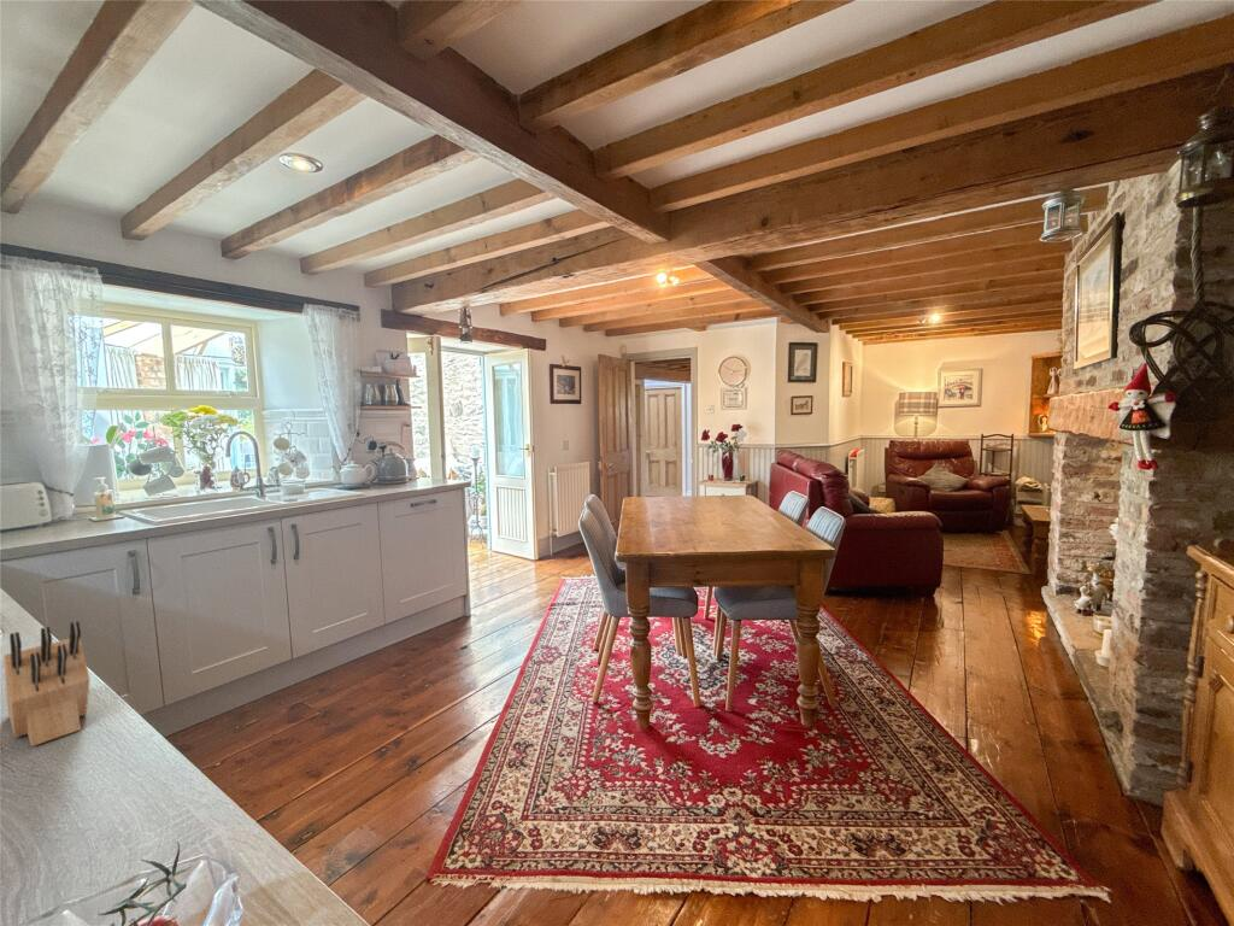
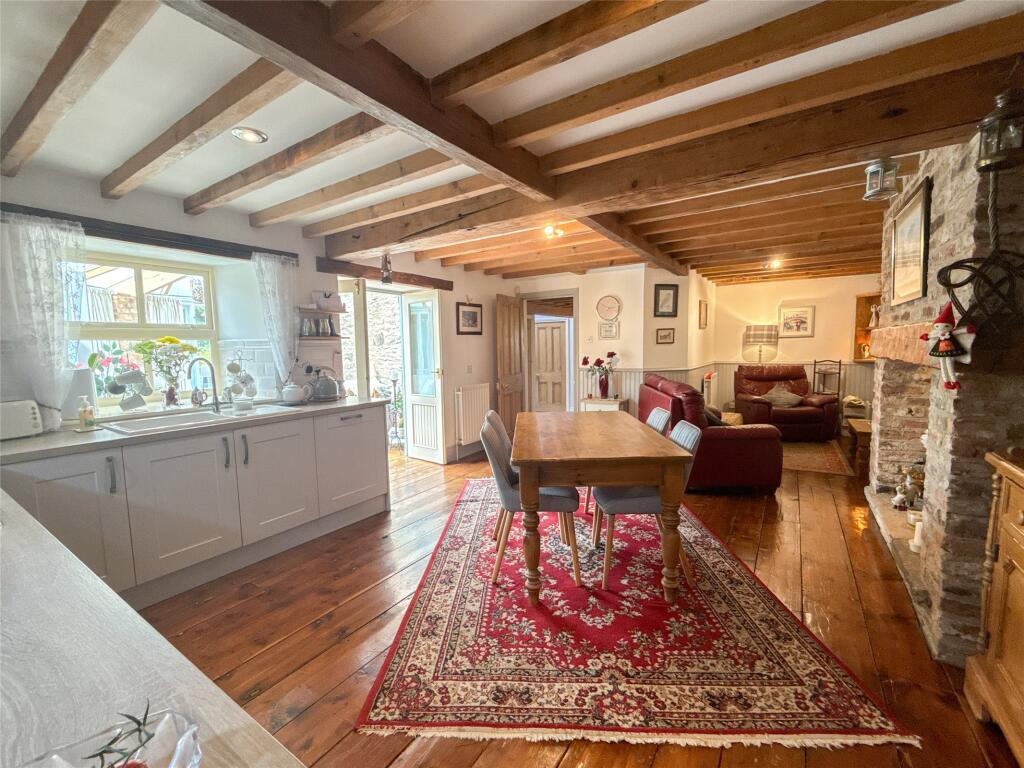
- knife block (45, 669)
